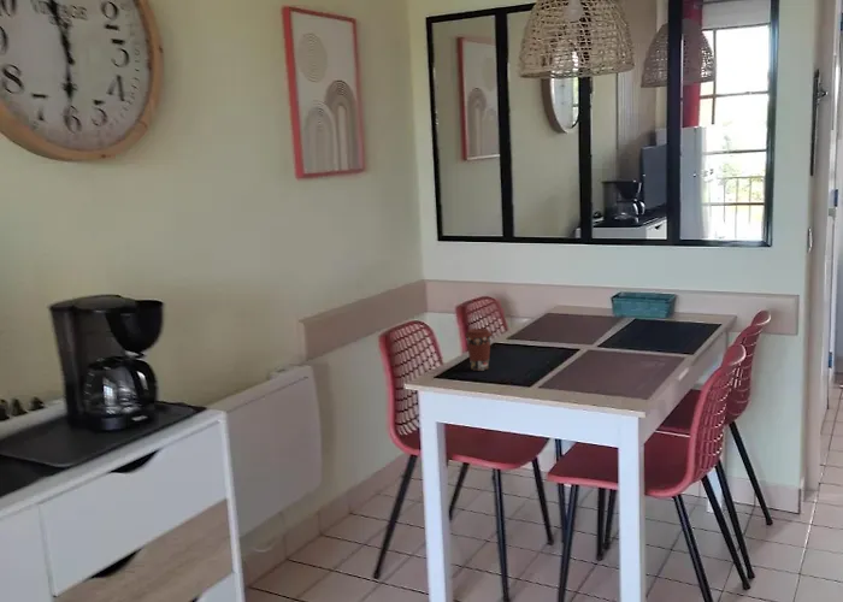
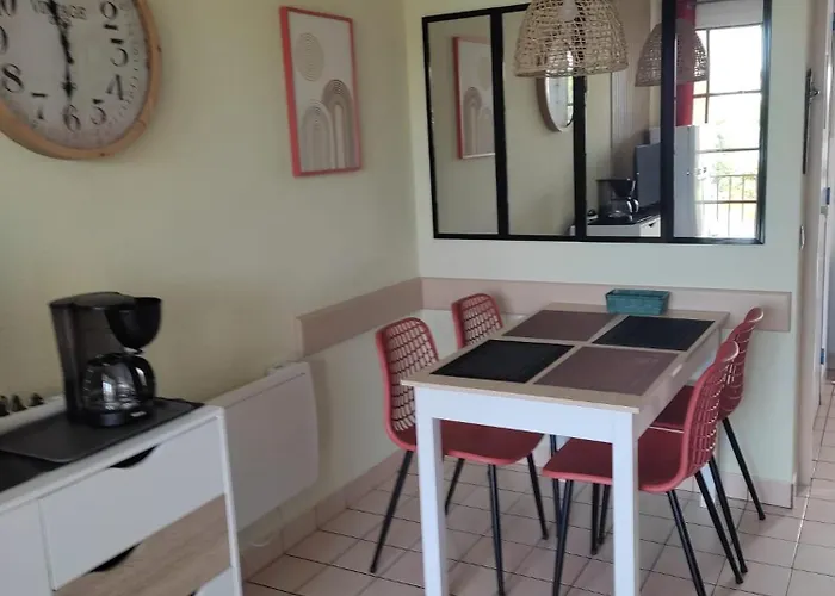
- coffee cup (478, 349)
